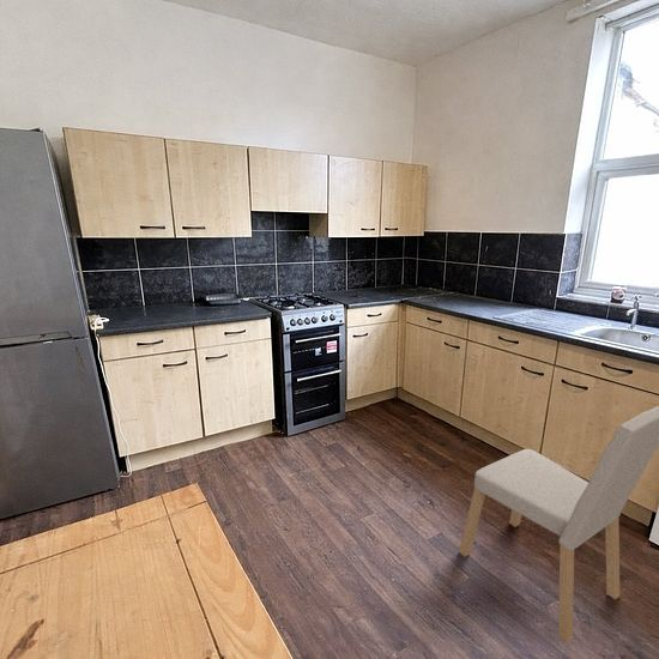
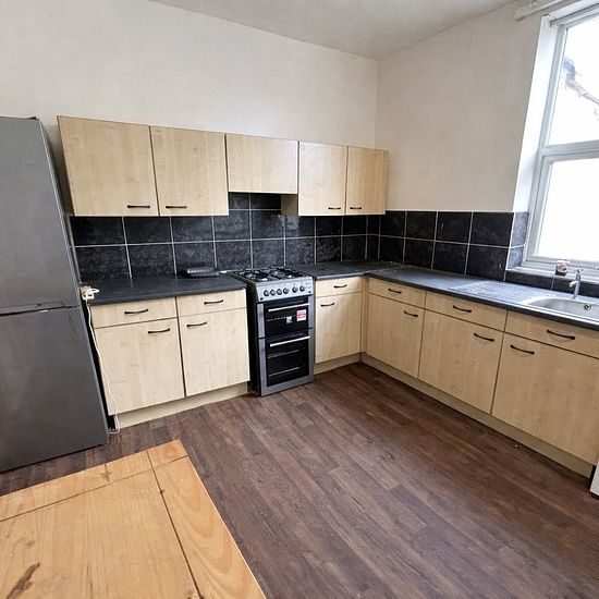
- dining chair (549, 485)
